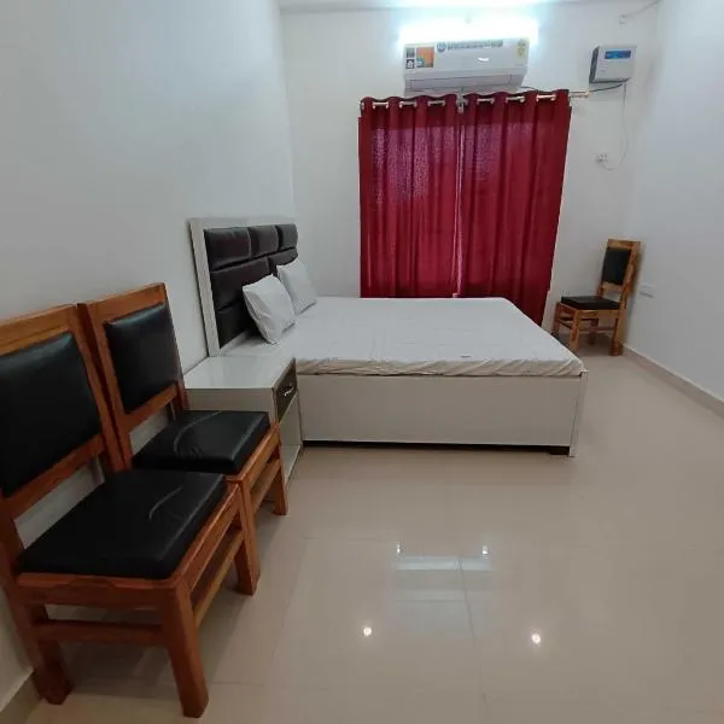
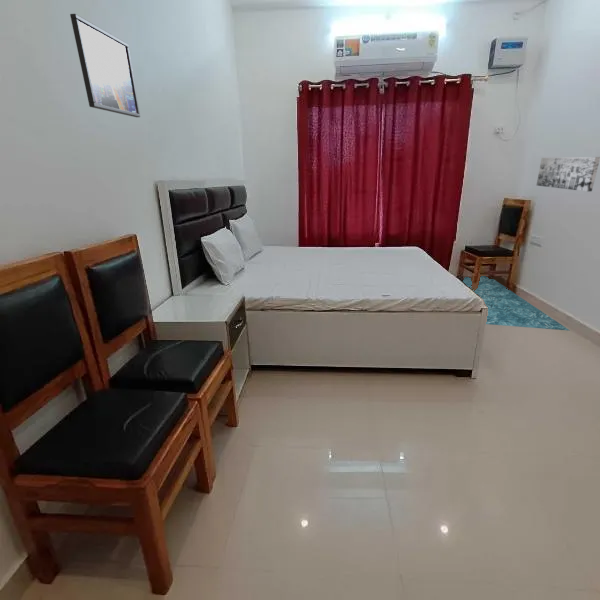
+ wall art (564, 173)
+ rug (499, 308)
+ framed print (110, 73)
